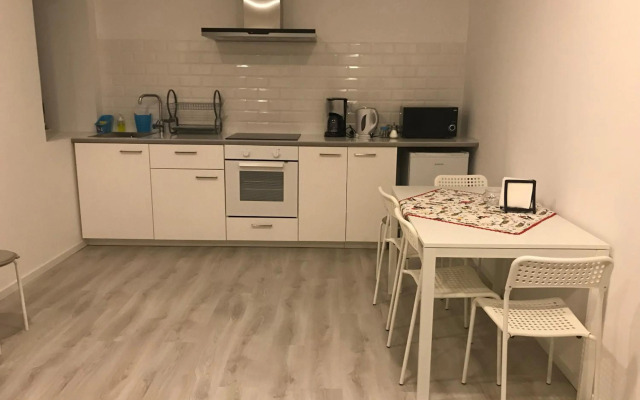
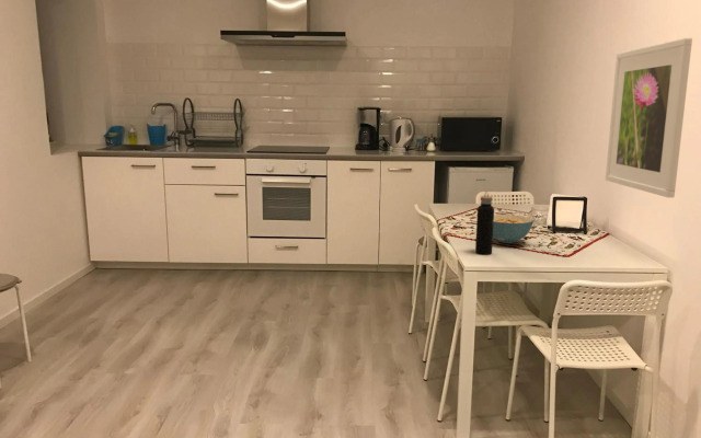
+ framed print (642, 118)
+ water bottle (484, 221)
+ cereal bowl (507, 230)
